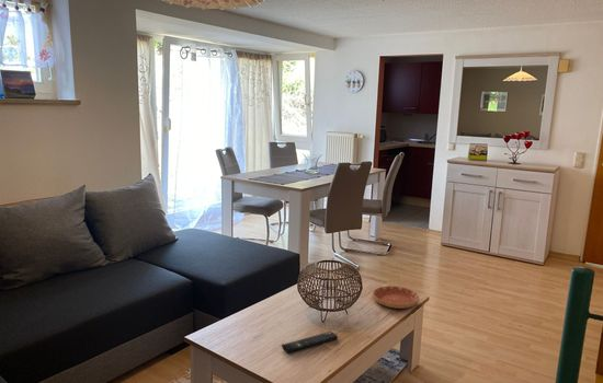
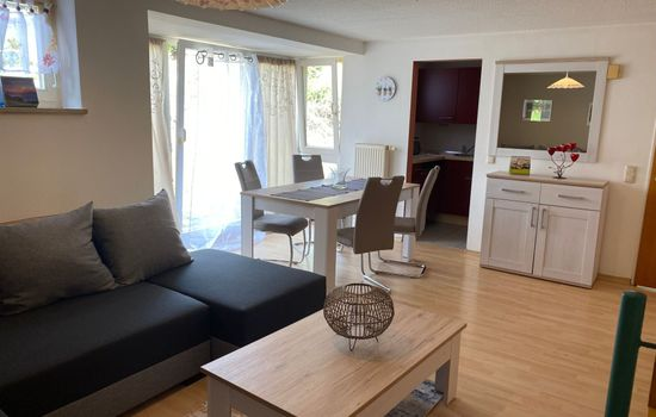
- remote control (310, 341)
- saucer (395, 298)
